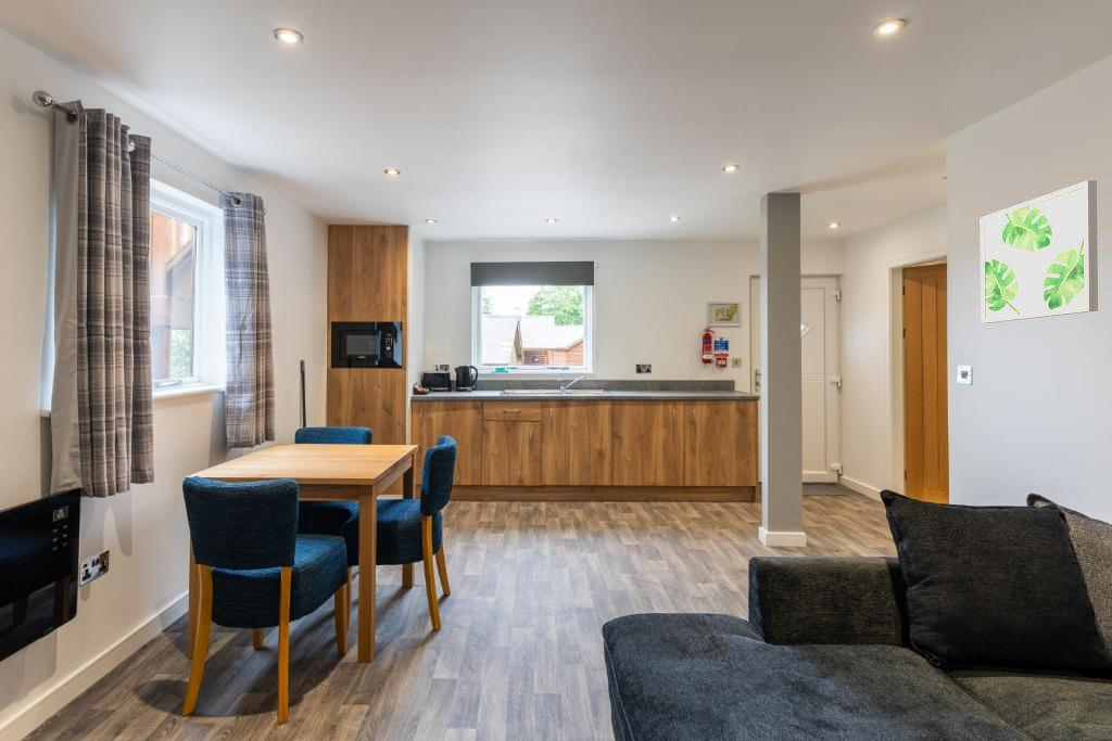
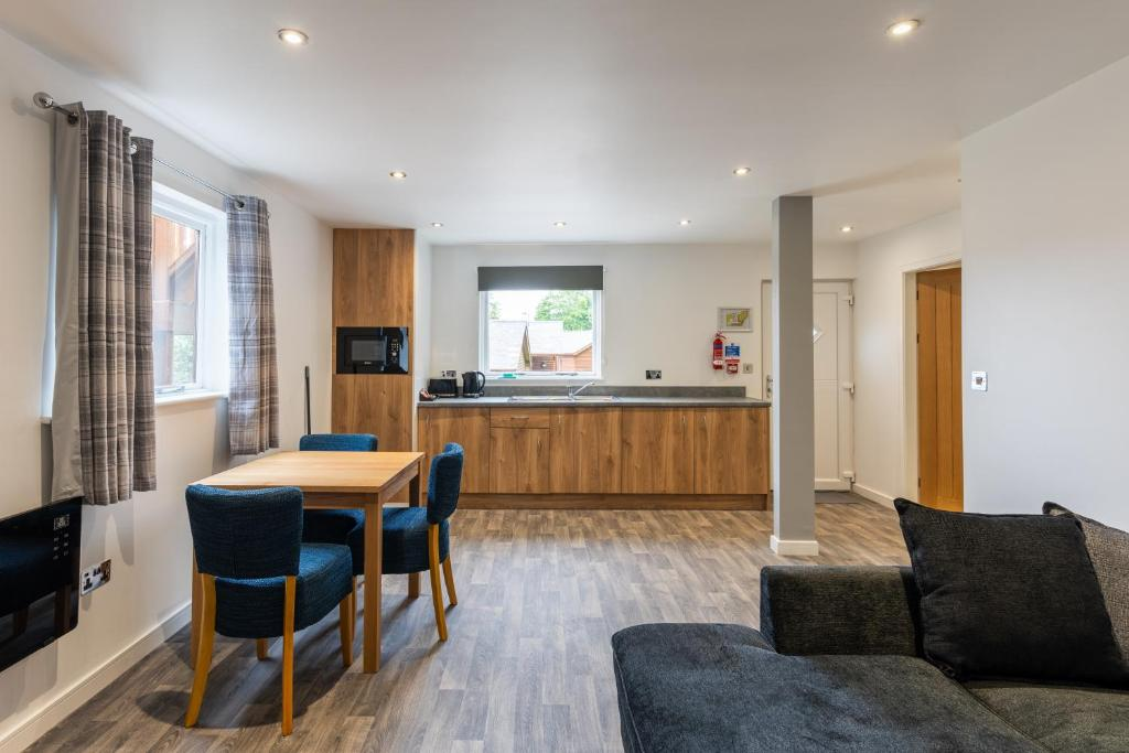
- wall art (1033, 259)
